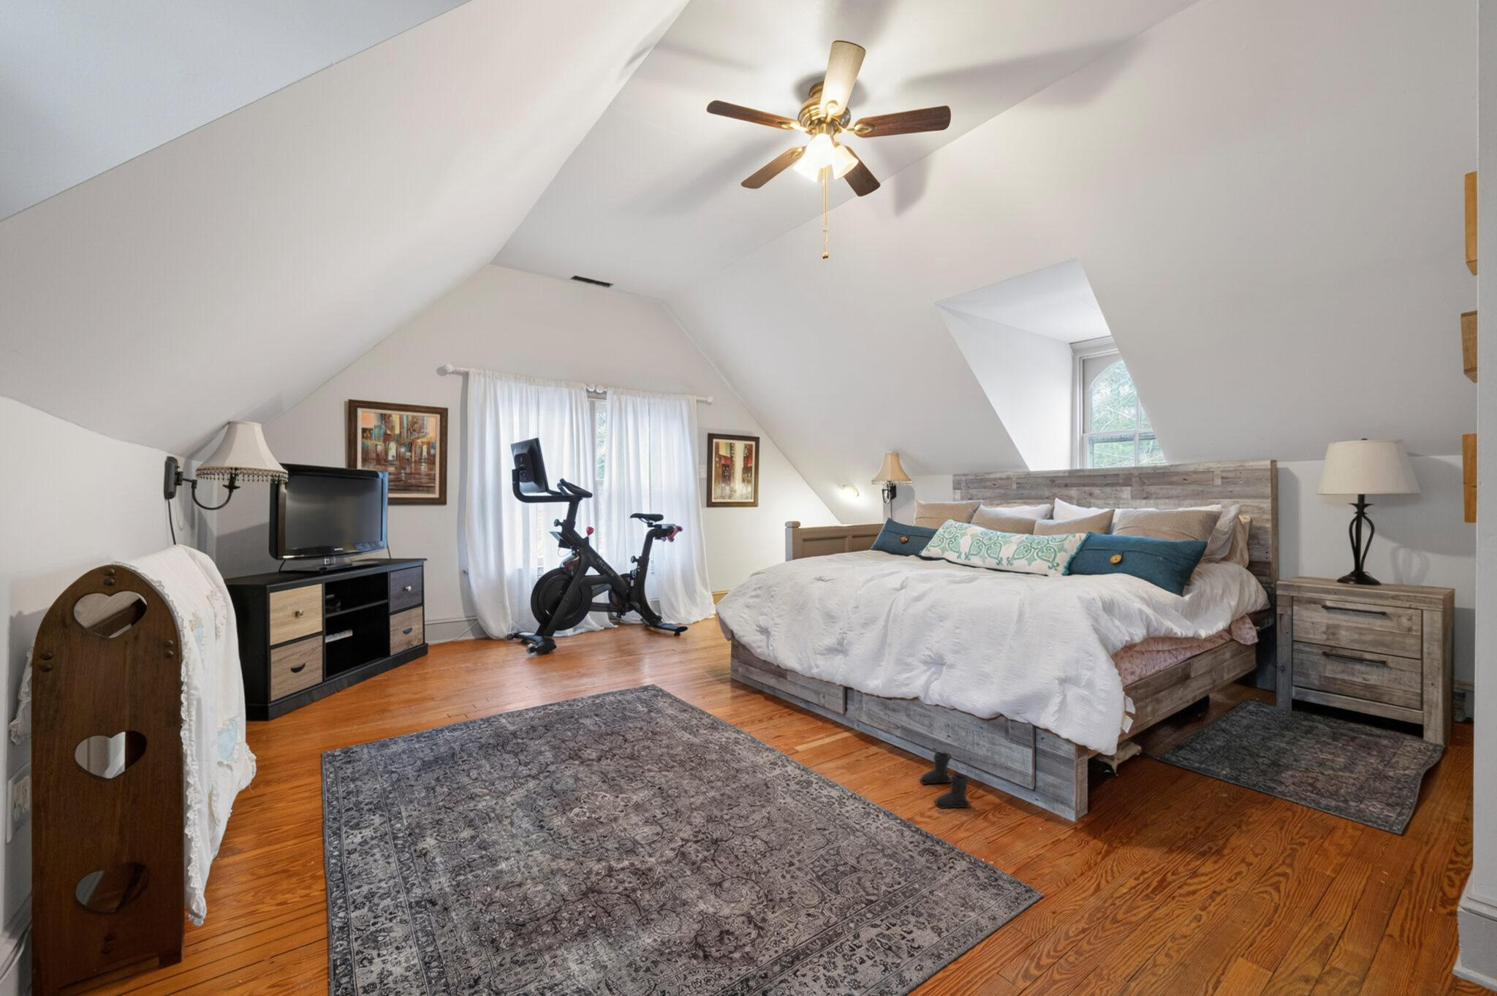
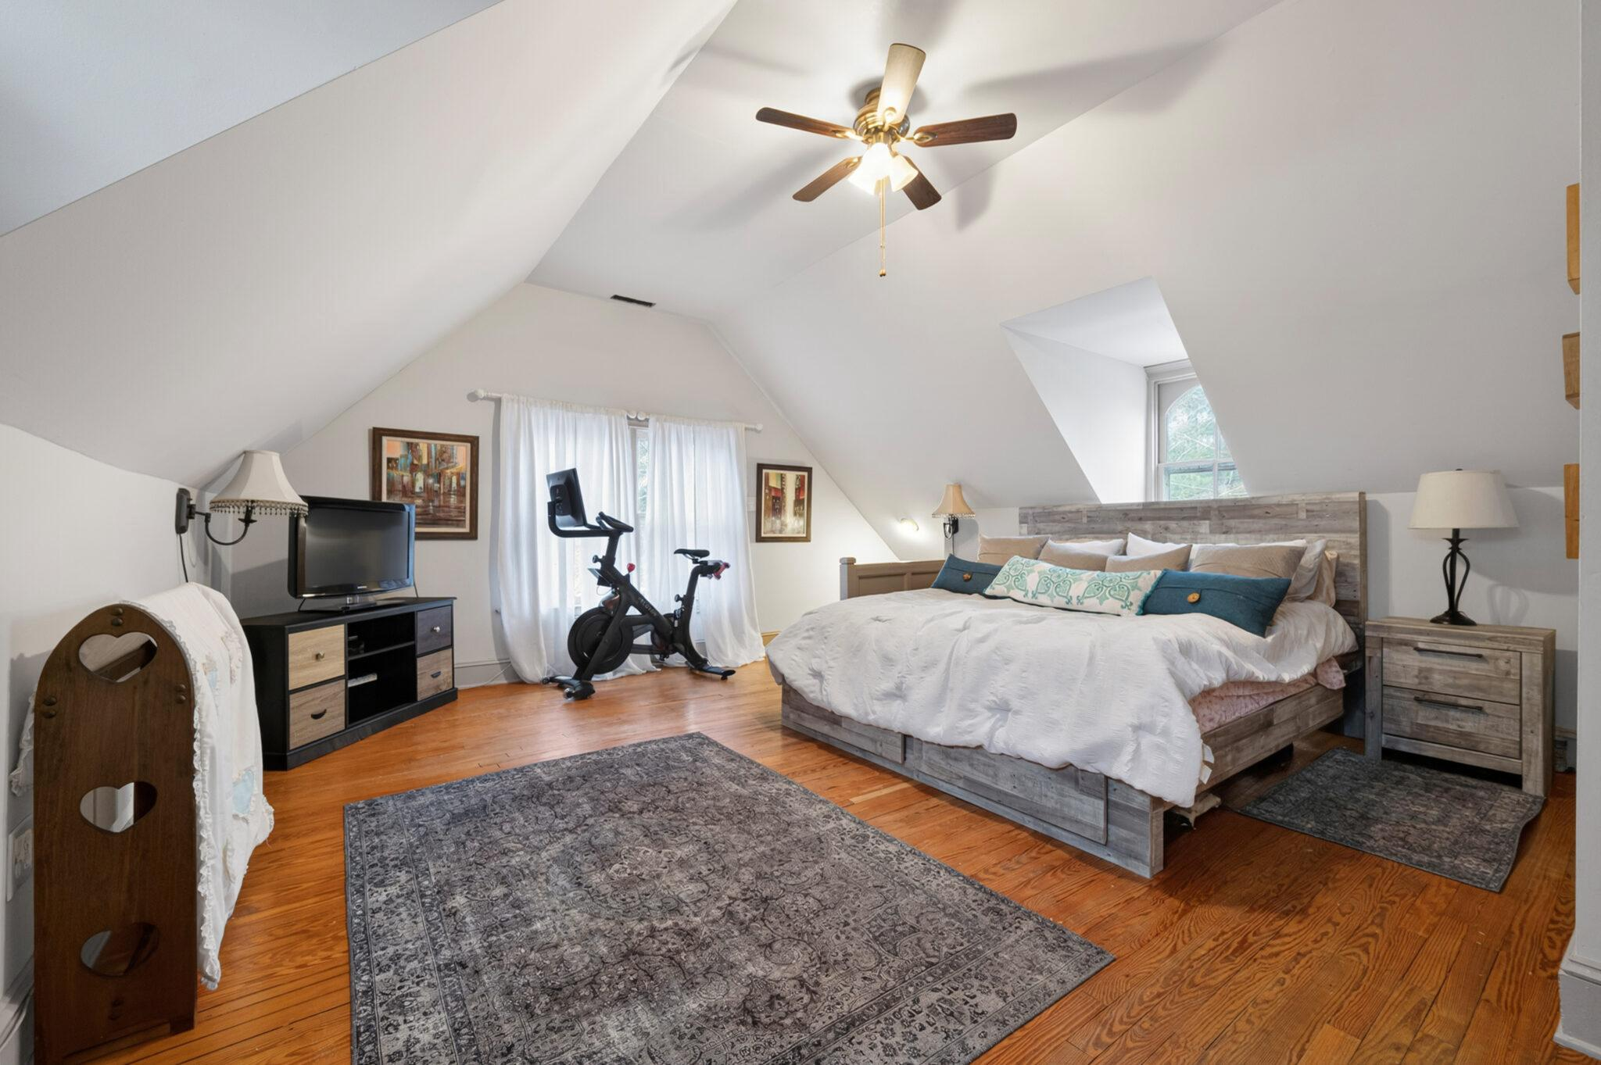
- boots (945, 777)
